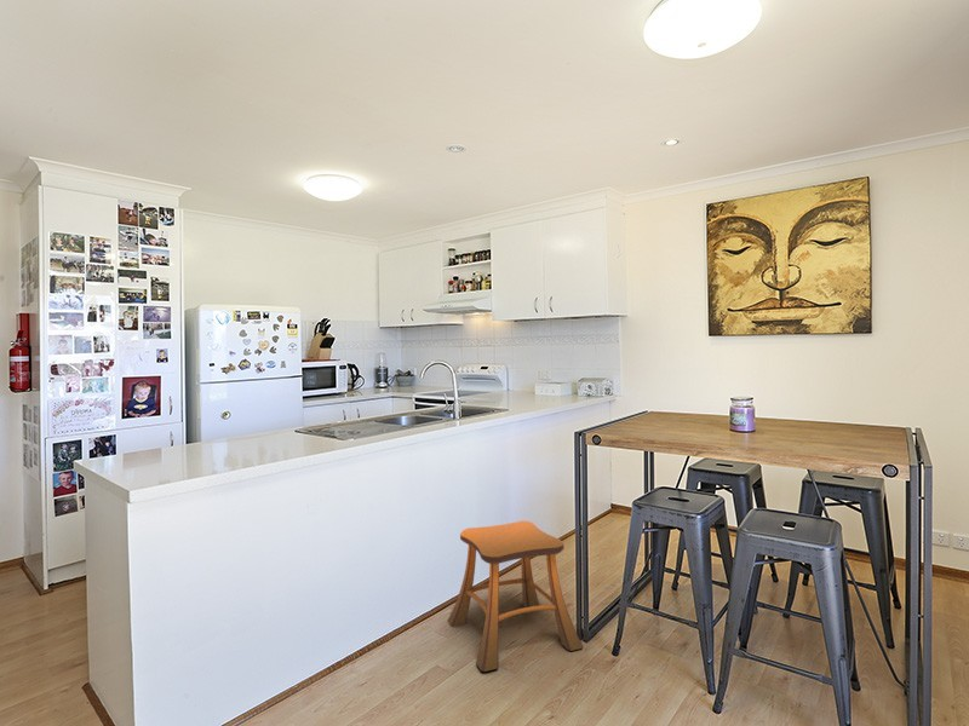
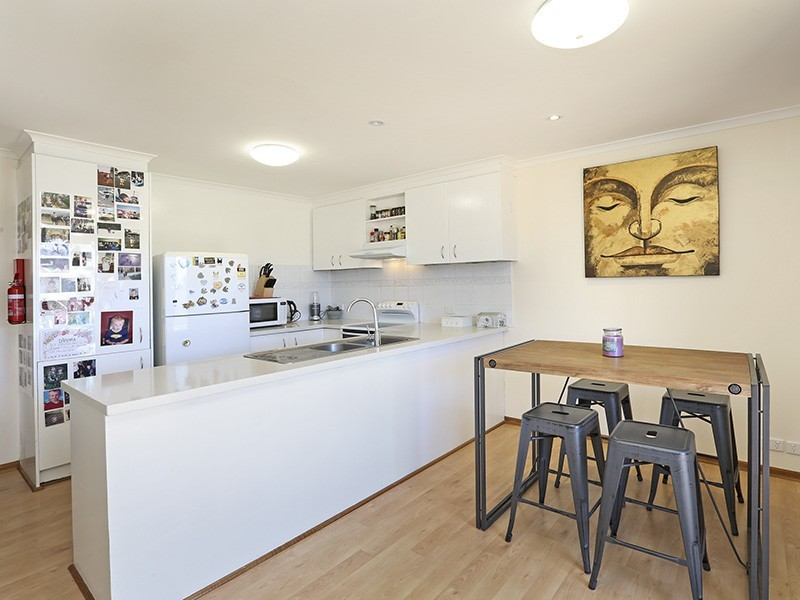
- stool (510, 583)
